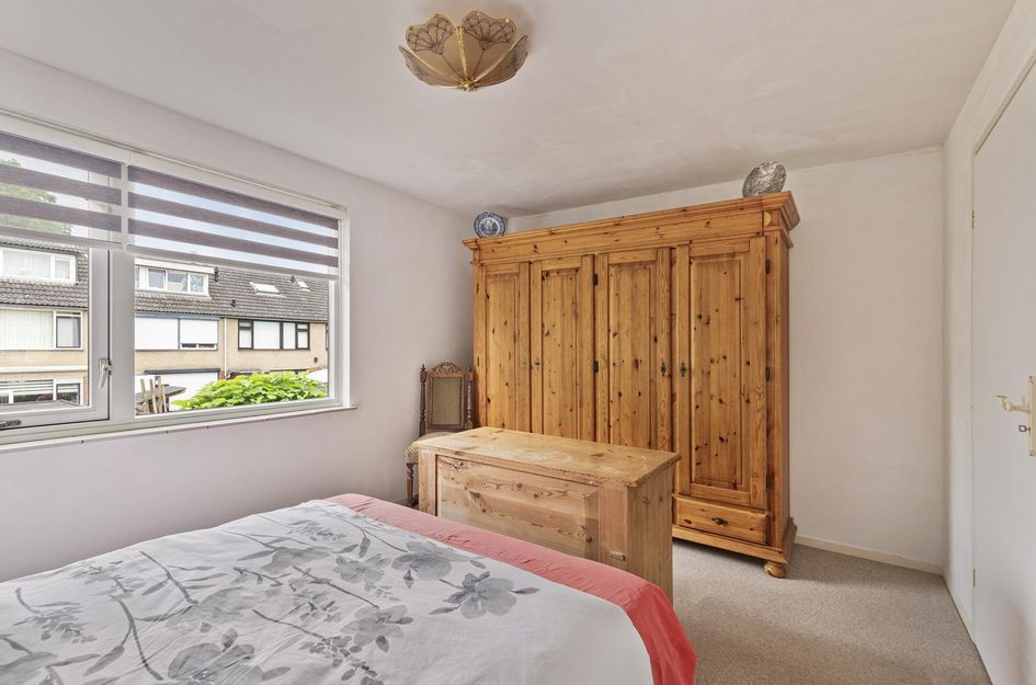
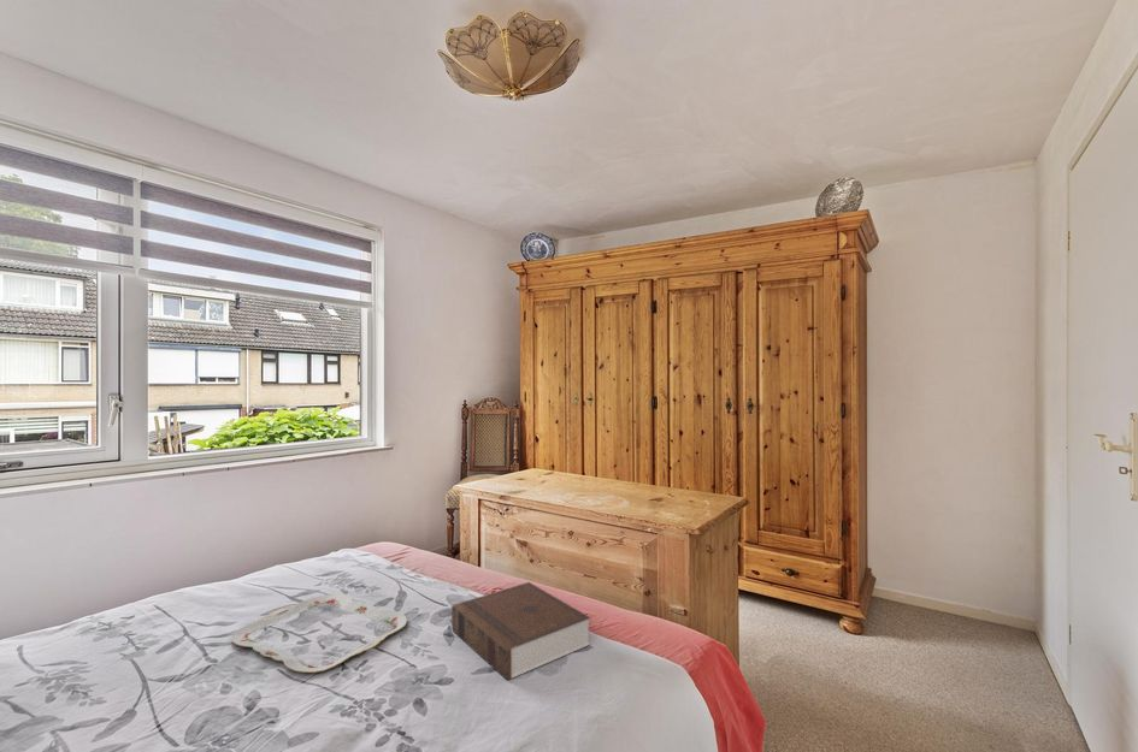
+ serving tray (312, 606)
+ book (519, 623)
